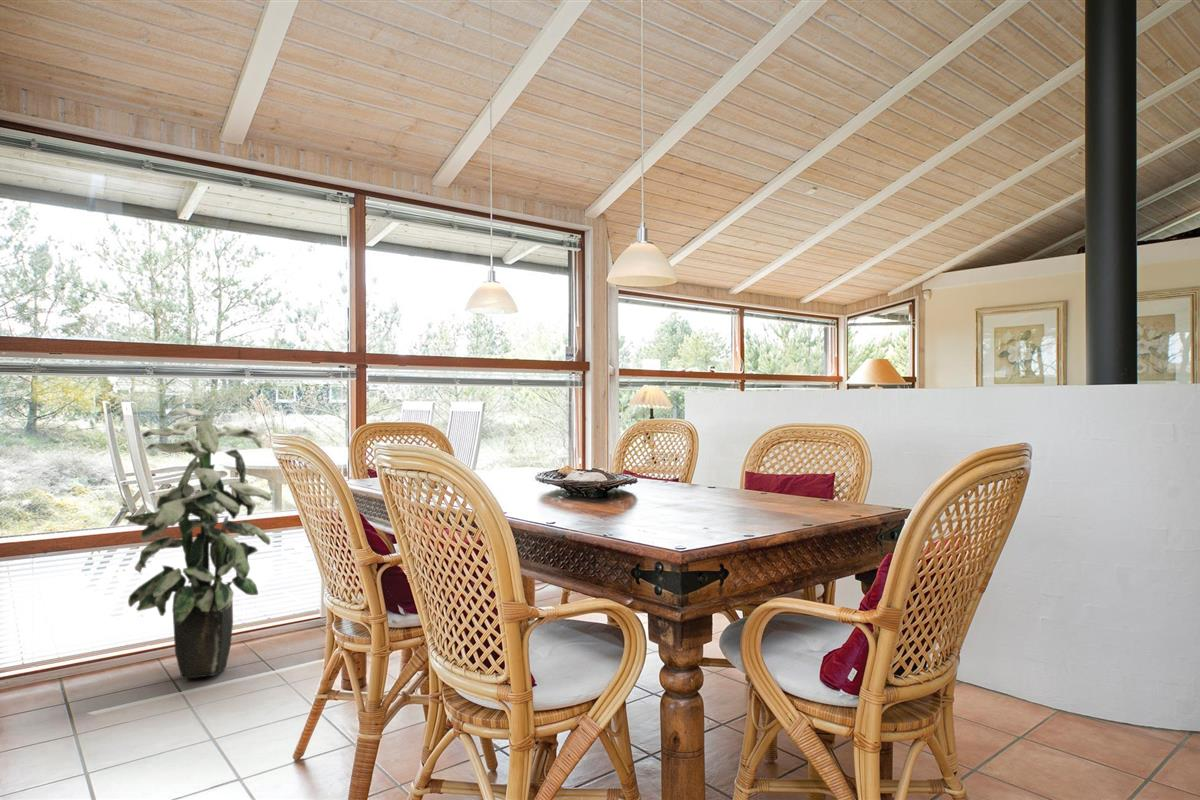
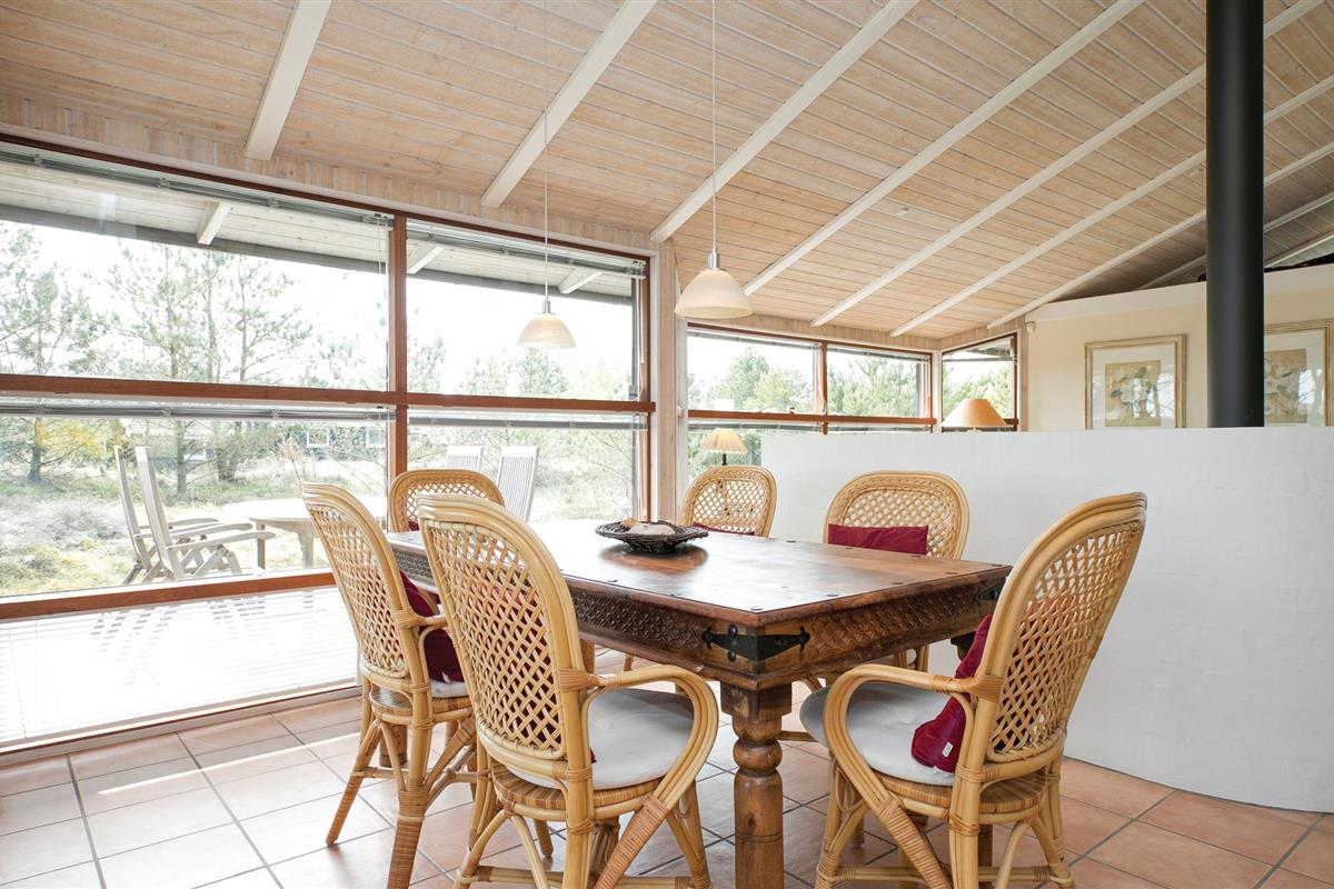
- indoor plant (197, 540)
